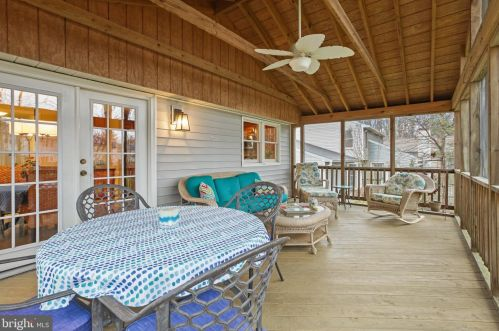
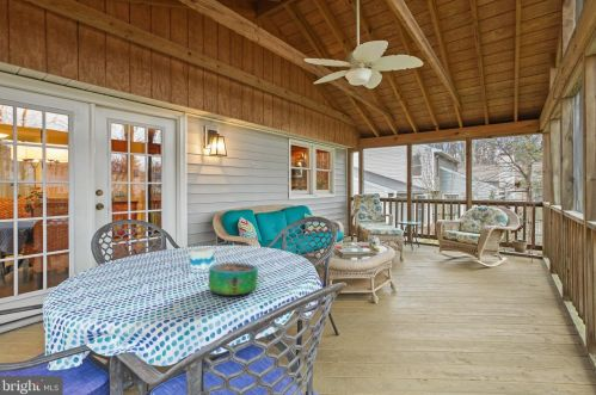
+ decorative bowl (233, 278)
